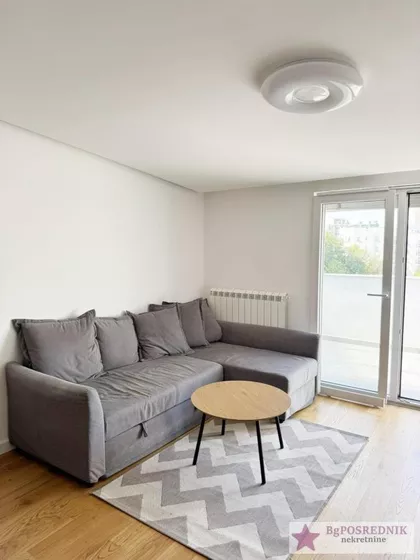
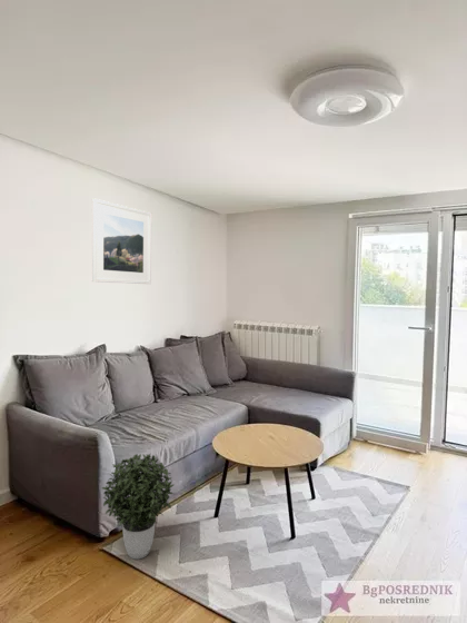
+ potted plant (139, 504)
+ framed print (123, 245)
